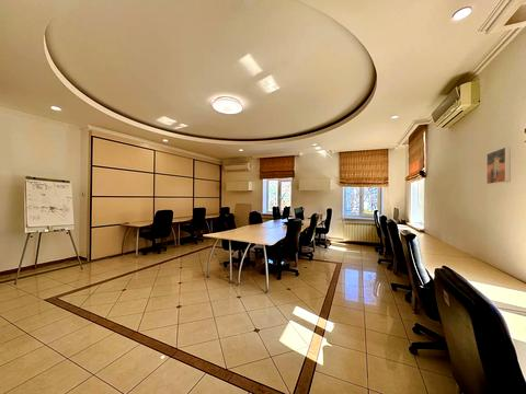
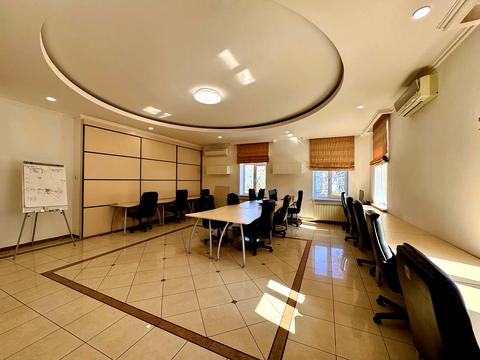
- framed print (498, 166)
